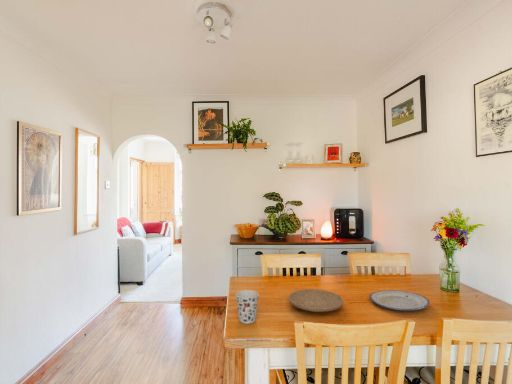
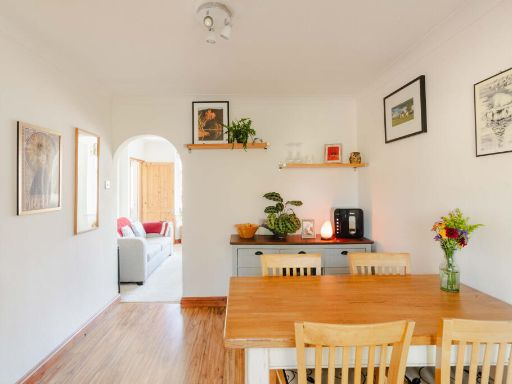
- cup (247, 306)
- plate (315, 302)
- plate (398, 300)
